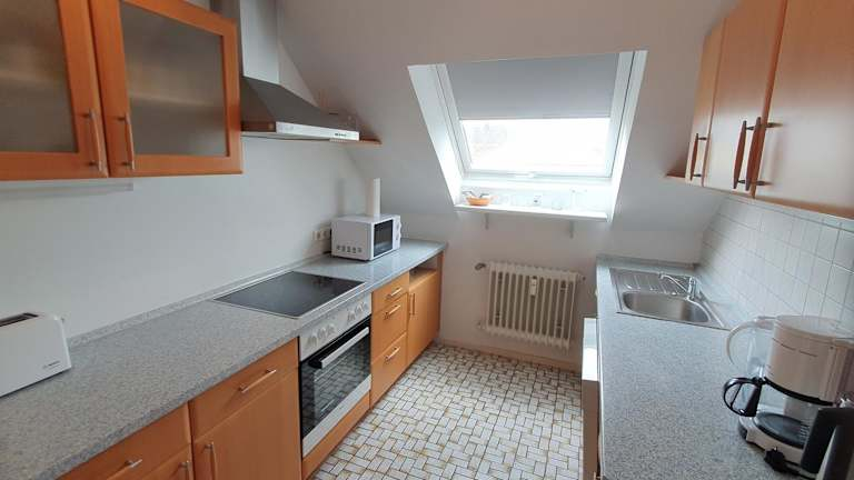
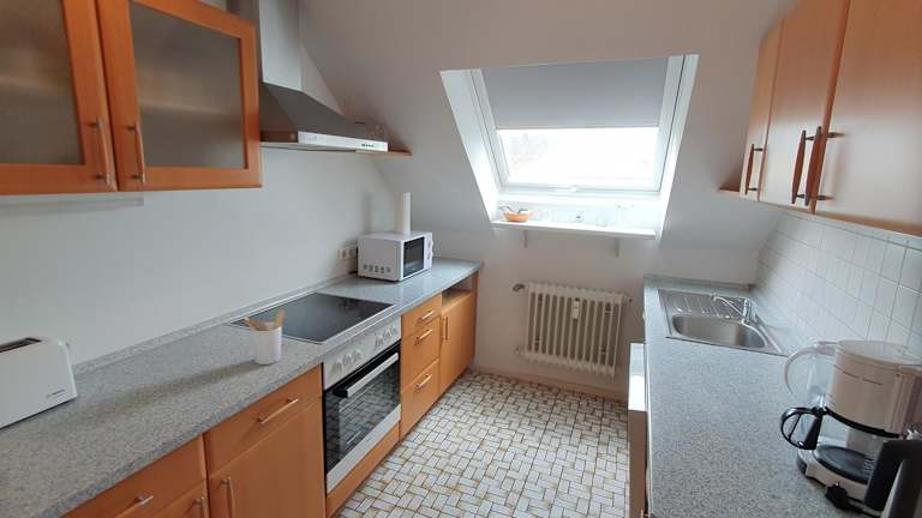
+ utensil holder (263, 337)
